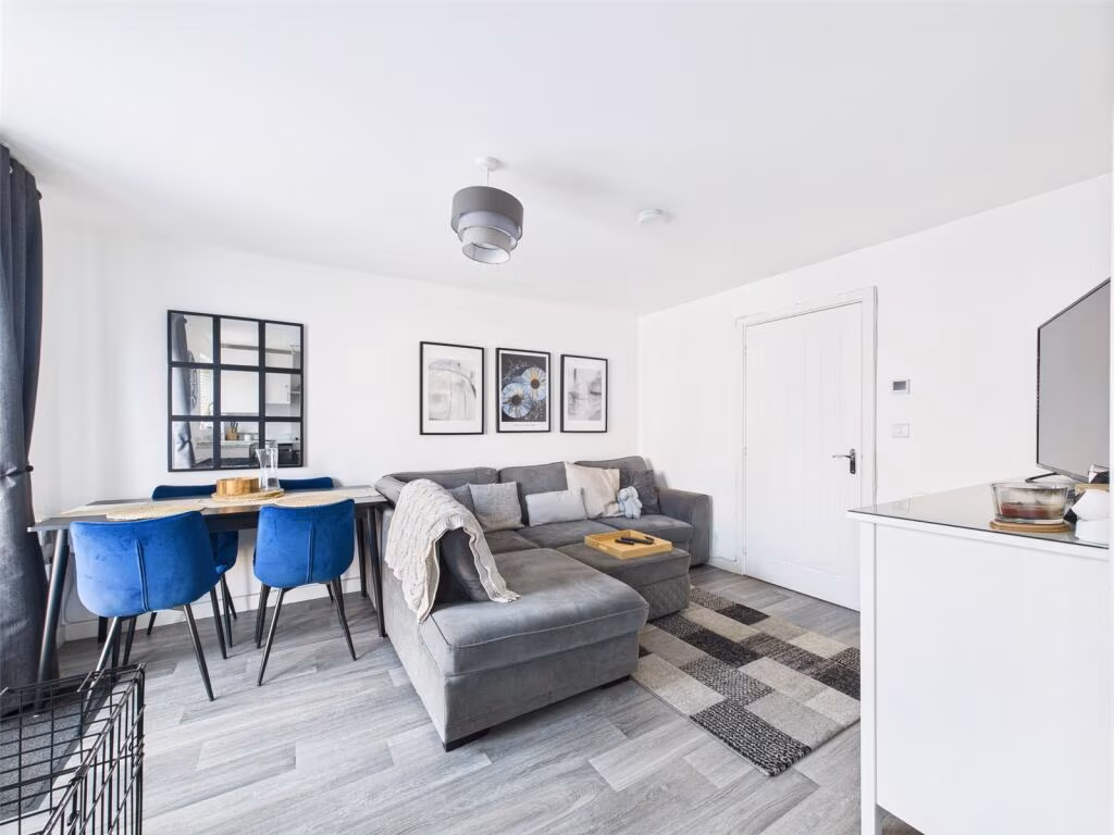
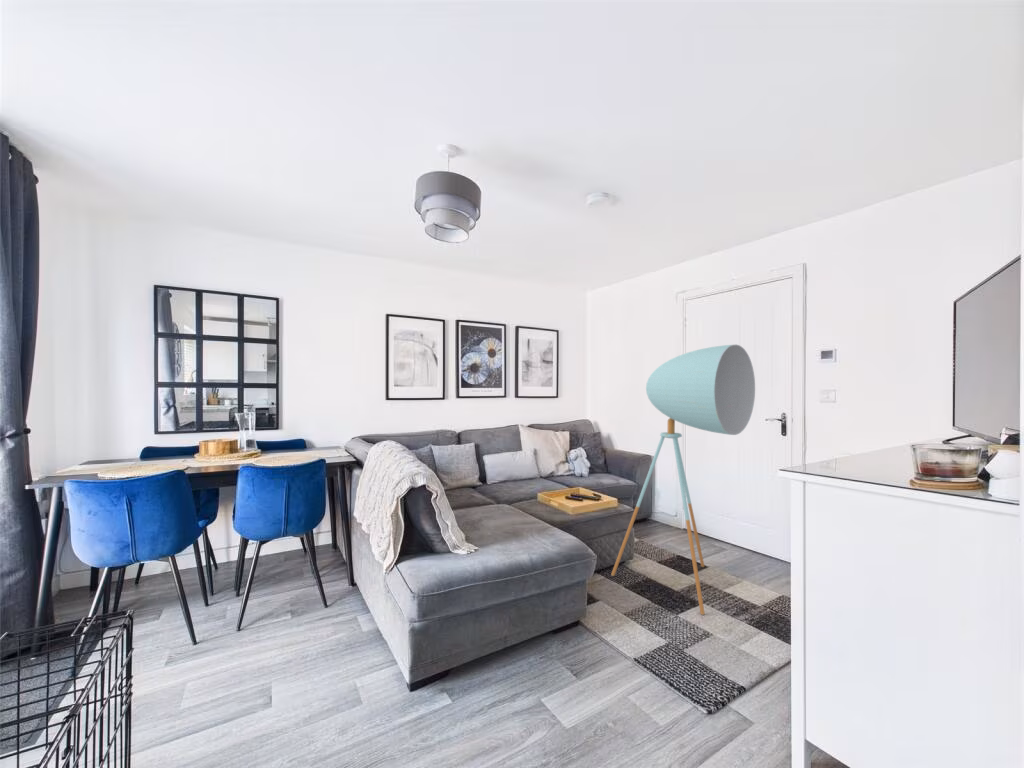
+ floor lamp (683, 467)
